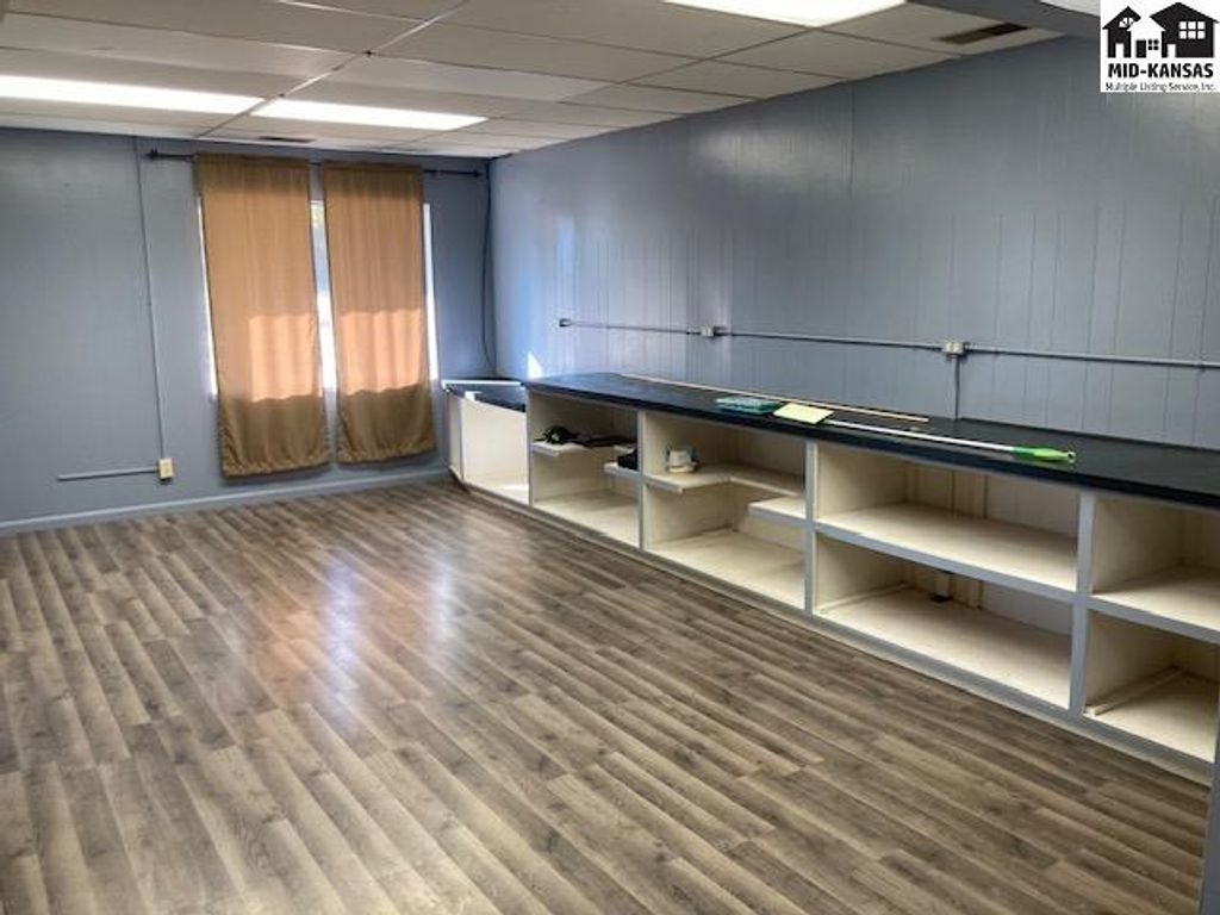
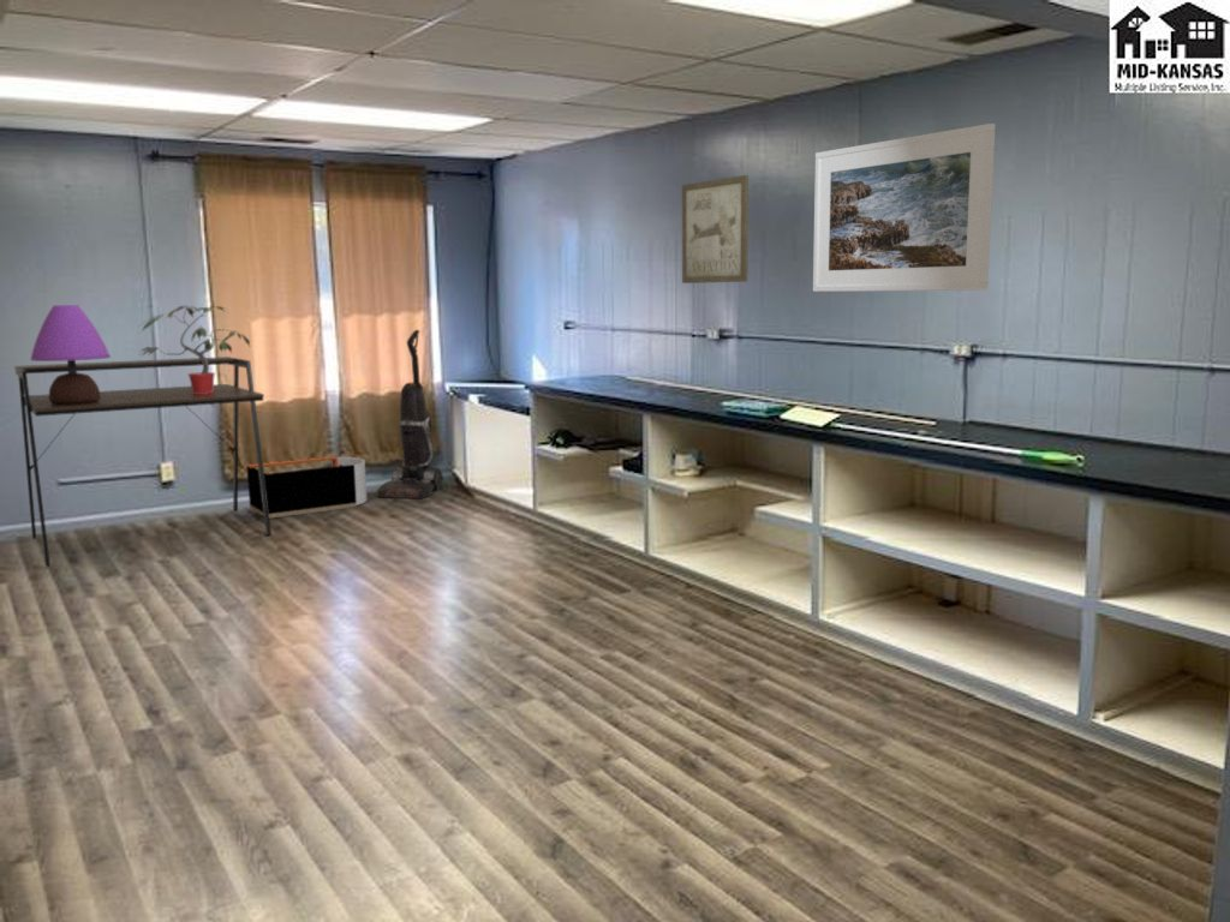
+ potted plant (195, 348)
+ desk (144, 408)
+ table lamp (70, 353)
+ vacuum cleaner (407, 412)
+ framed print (895, 216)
+ storage bin (311, 484)
+ wall art (713, 232)
